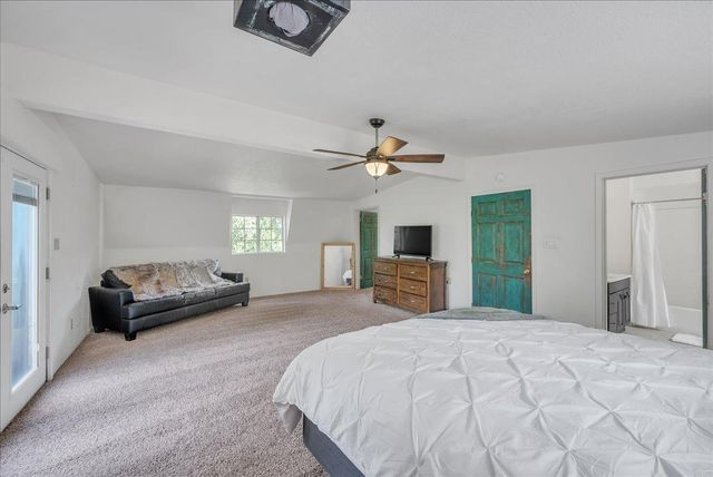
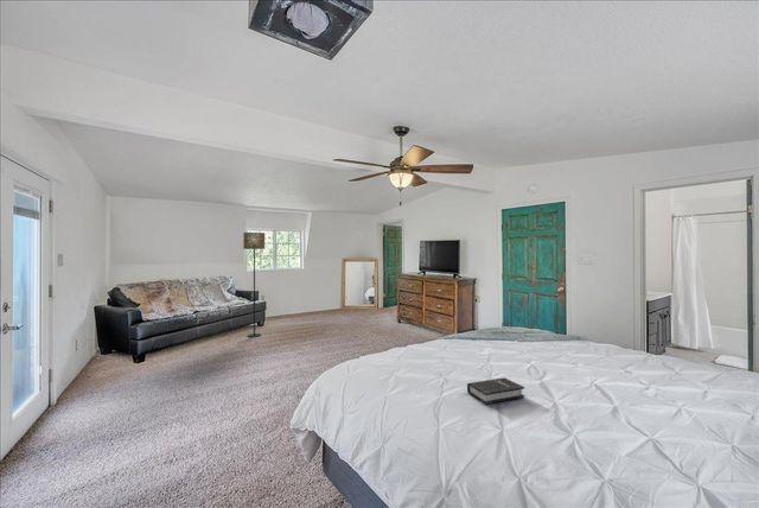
+ hardback book (495, 389)
+ floor lamp (254, 284)
